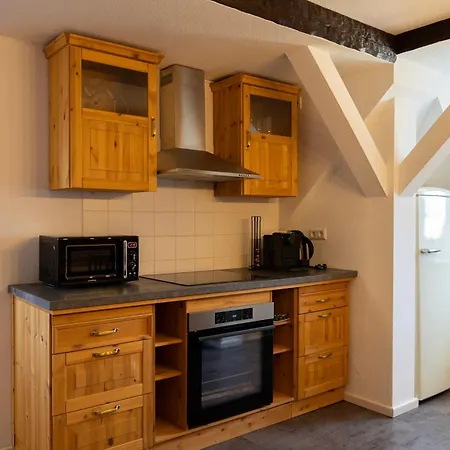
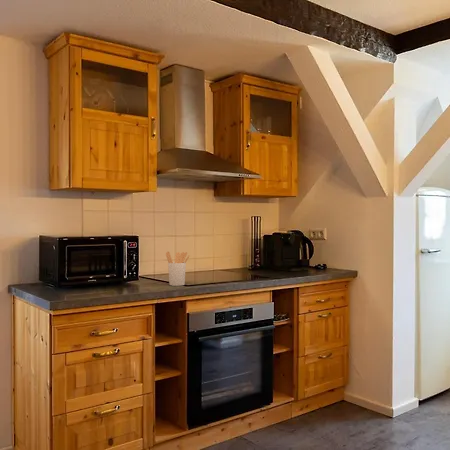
+ utensil holder (178, 267)
